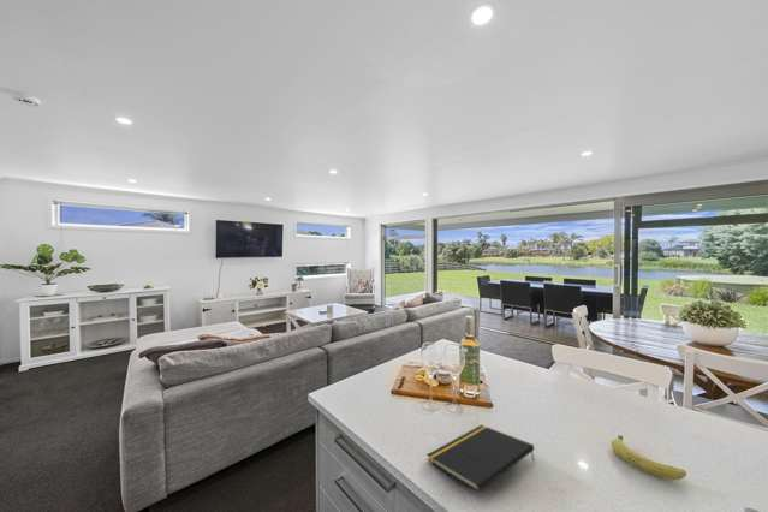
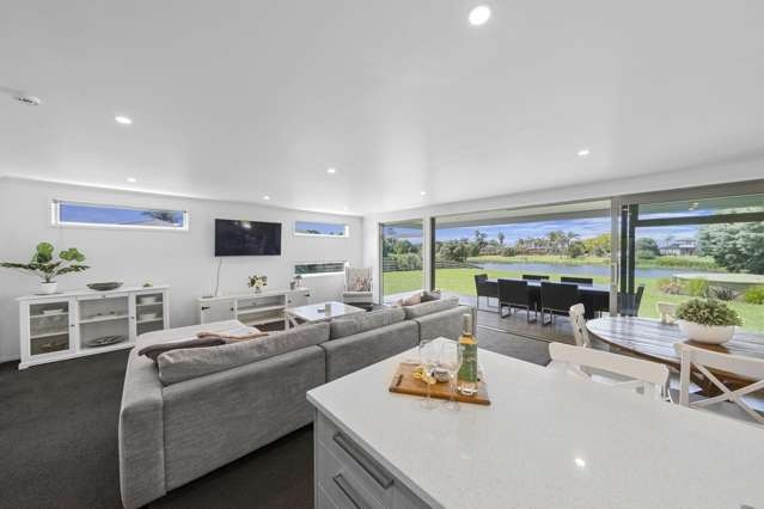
- notepad (480, 452)
- fruit (638, 454)
